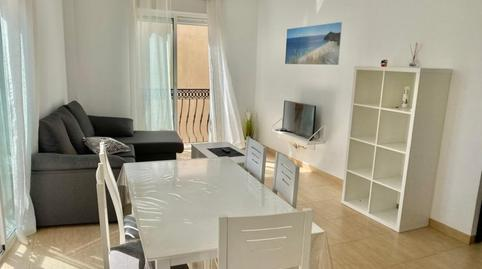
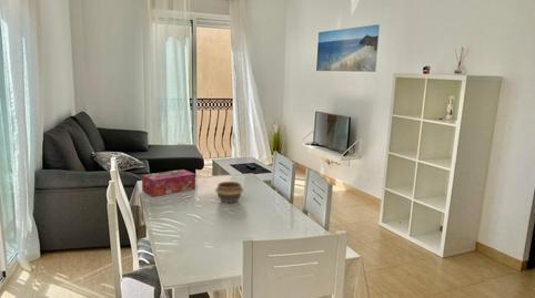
+ tissue box (169, 182)
+ bowl (229, 192)
